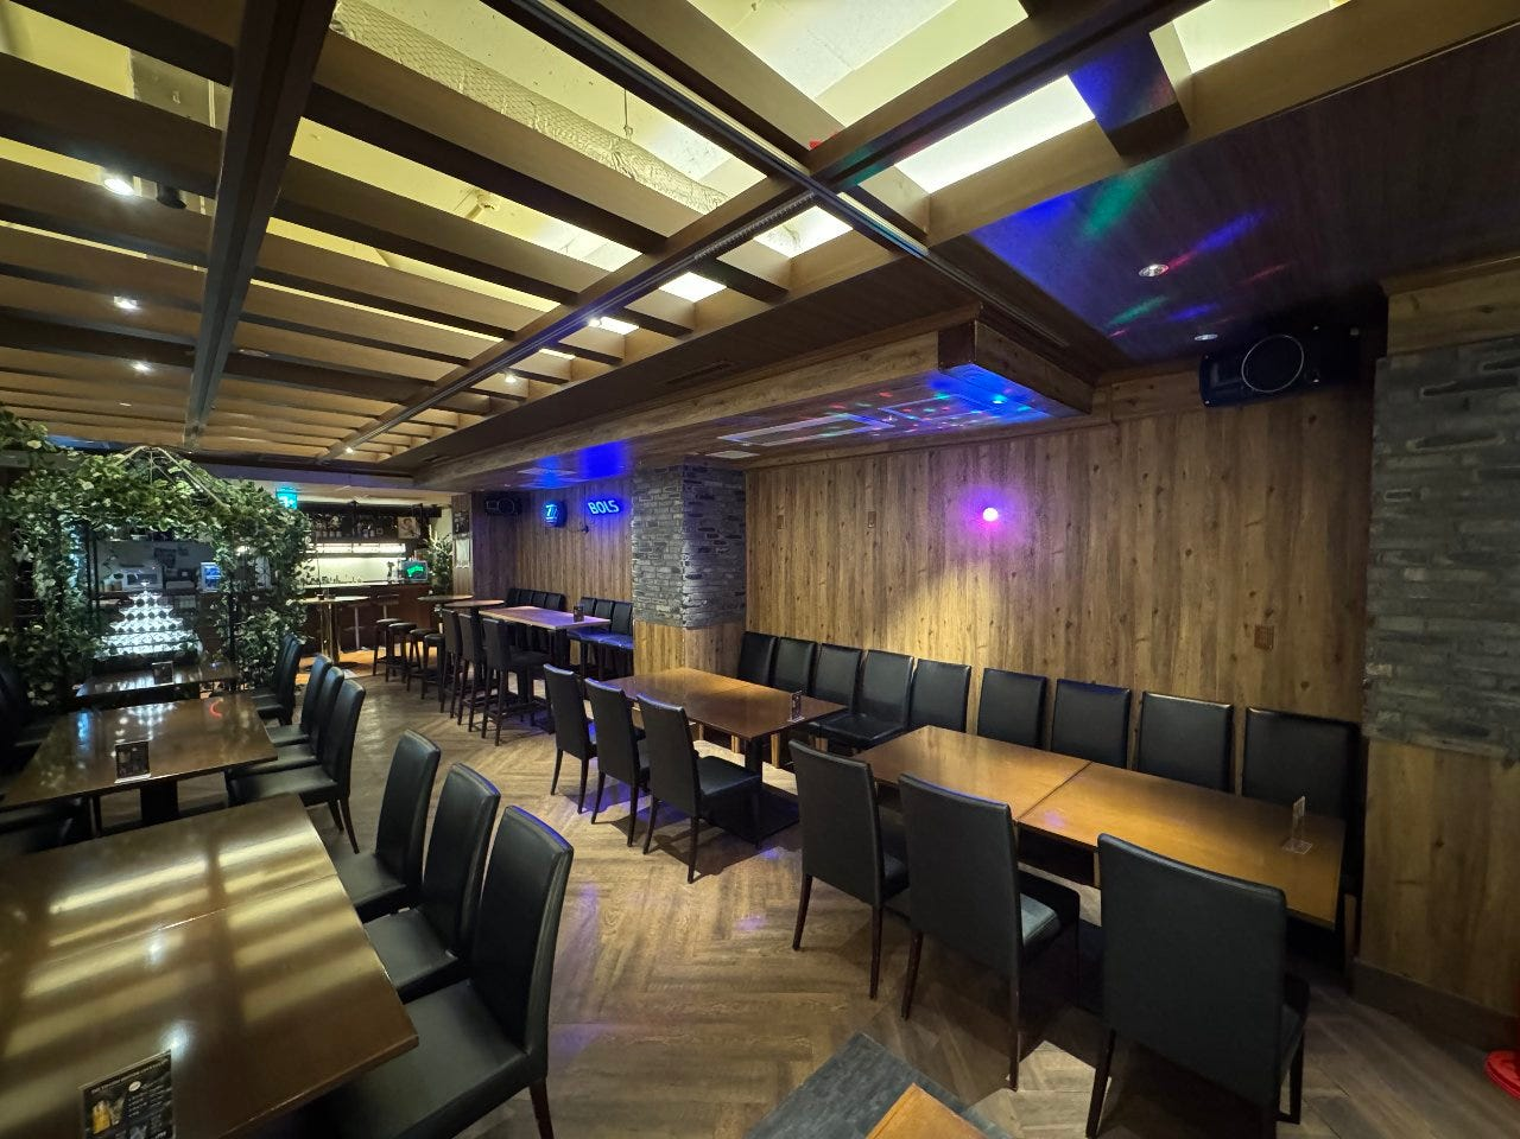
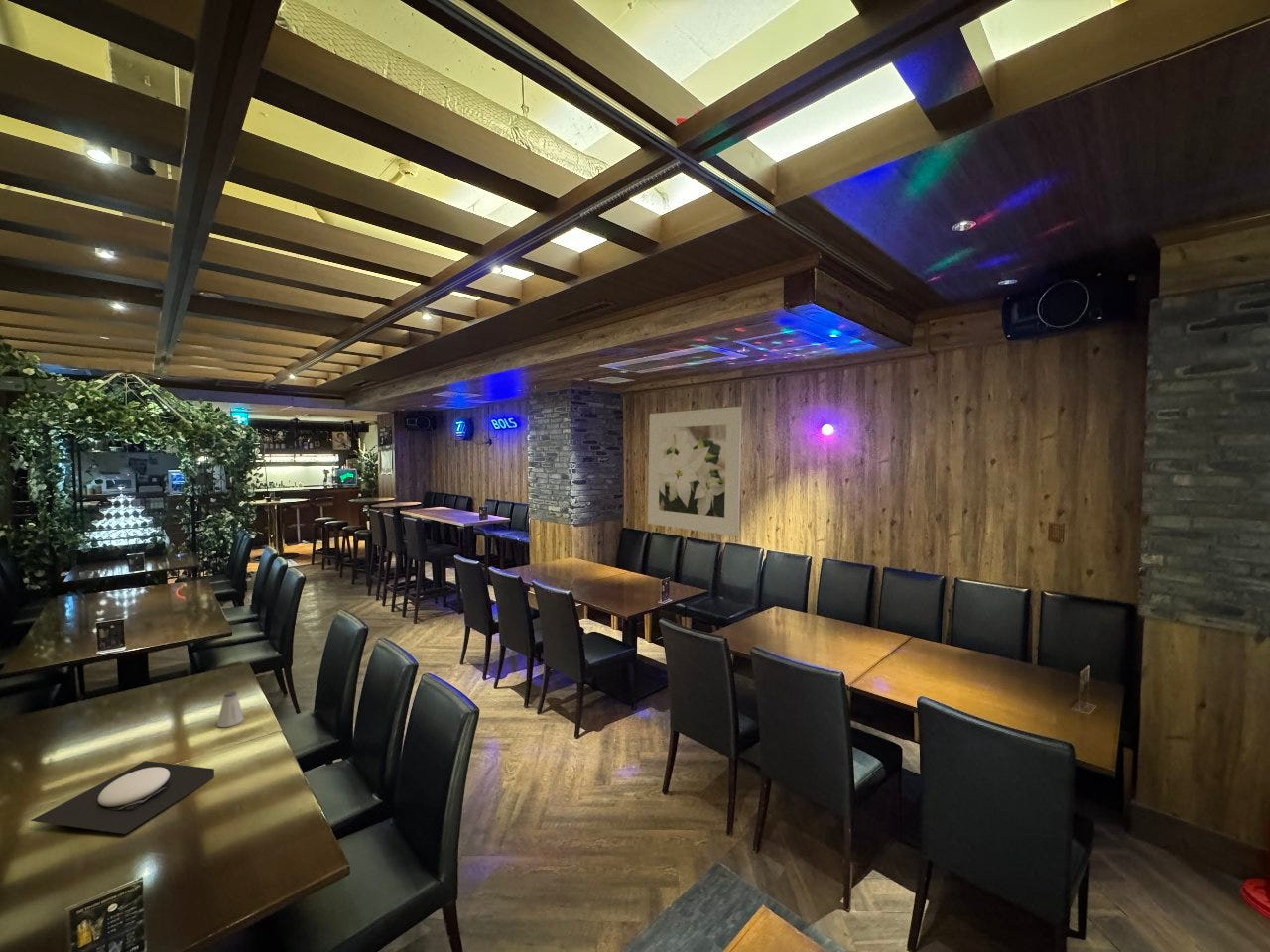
+ plate (136, 787)
+ saltshaker (230, 707)
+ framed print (691, 470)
